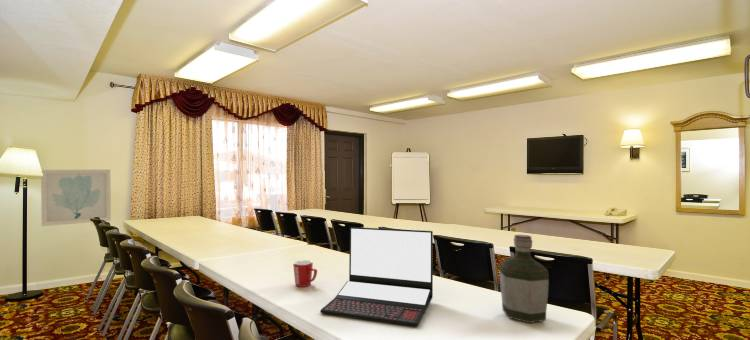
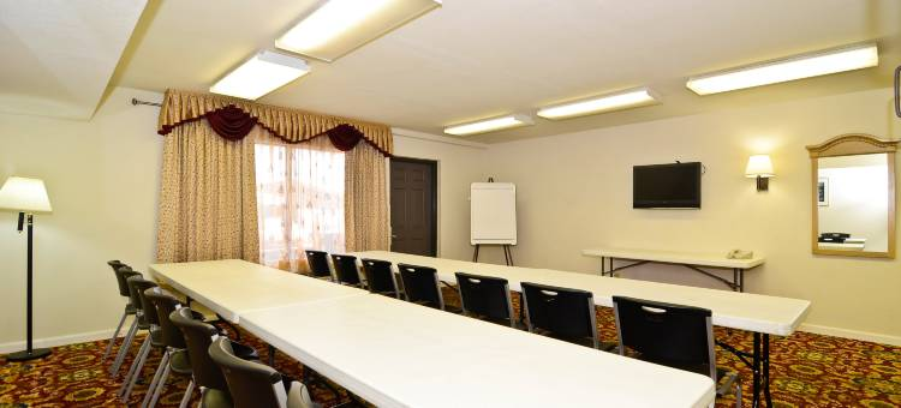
- wall art (77, 196)
- mug (306, 274)
- bottle (523, 276)
- laptop (379, 270)
